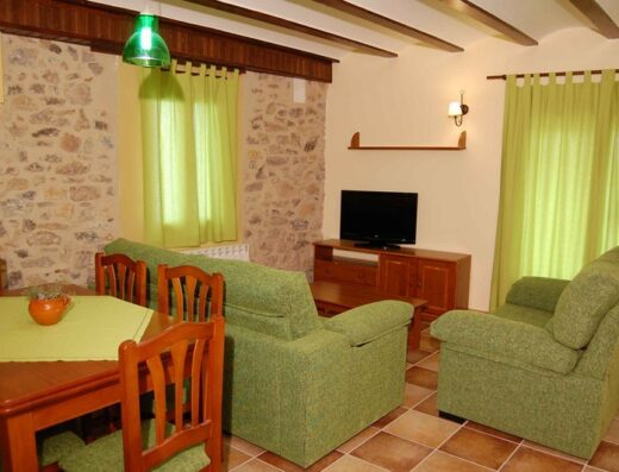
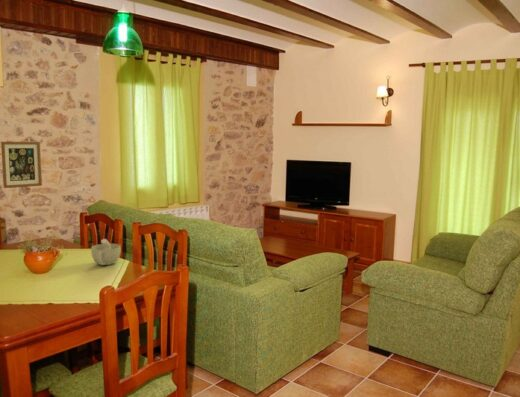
+ wall art (22, 164)
+ cup (105, 250)
